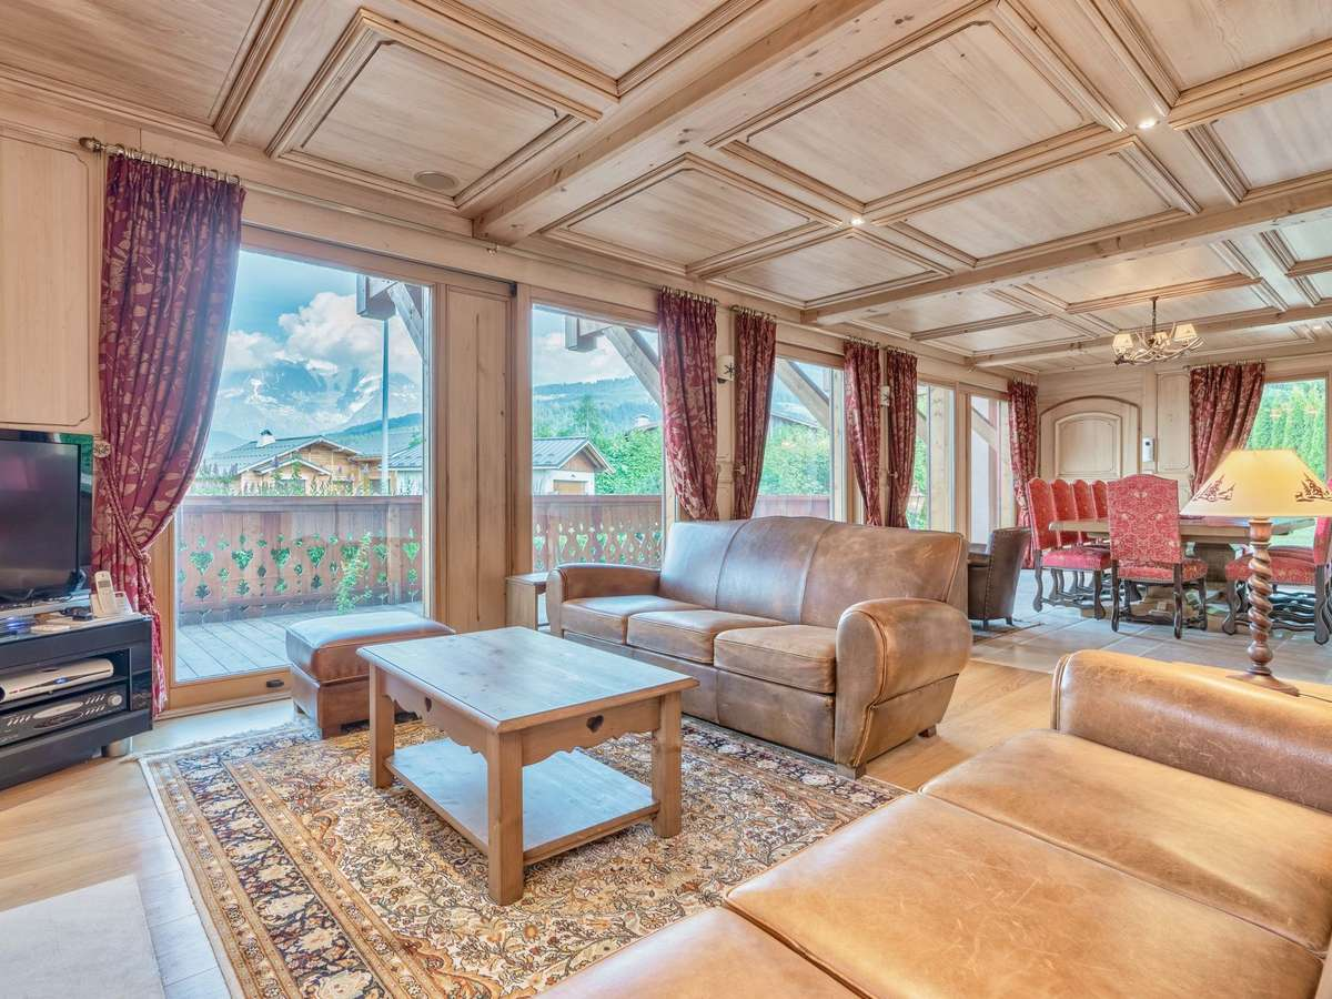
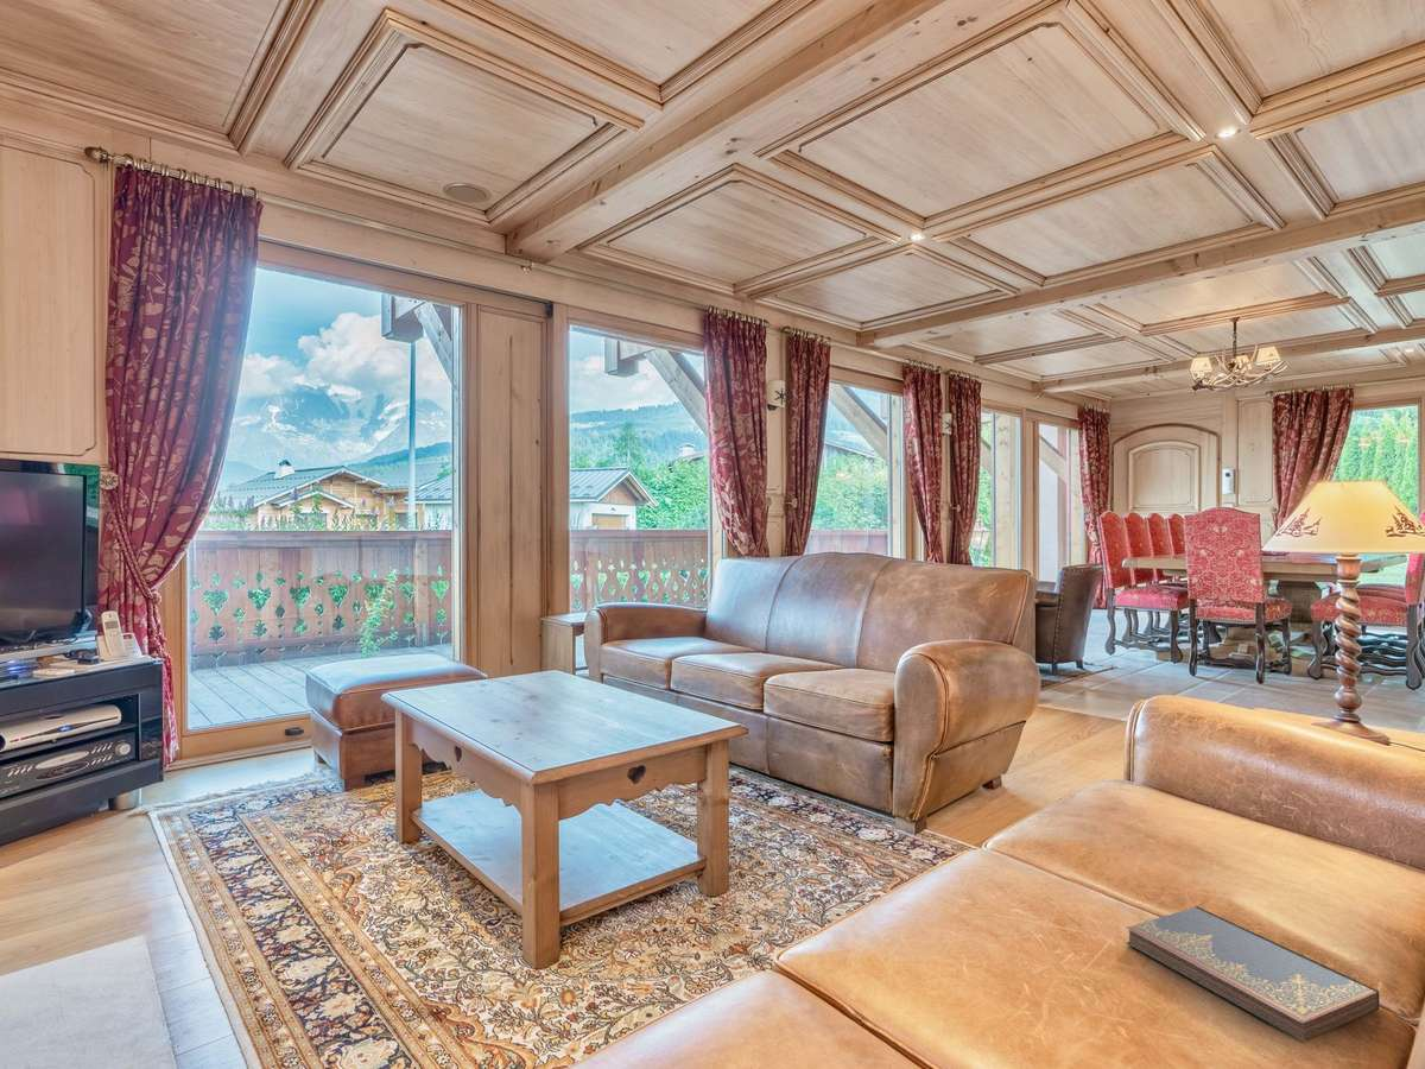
+ hardcover book (1242, 964)
